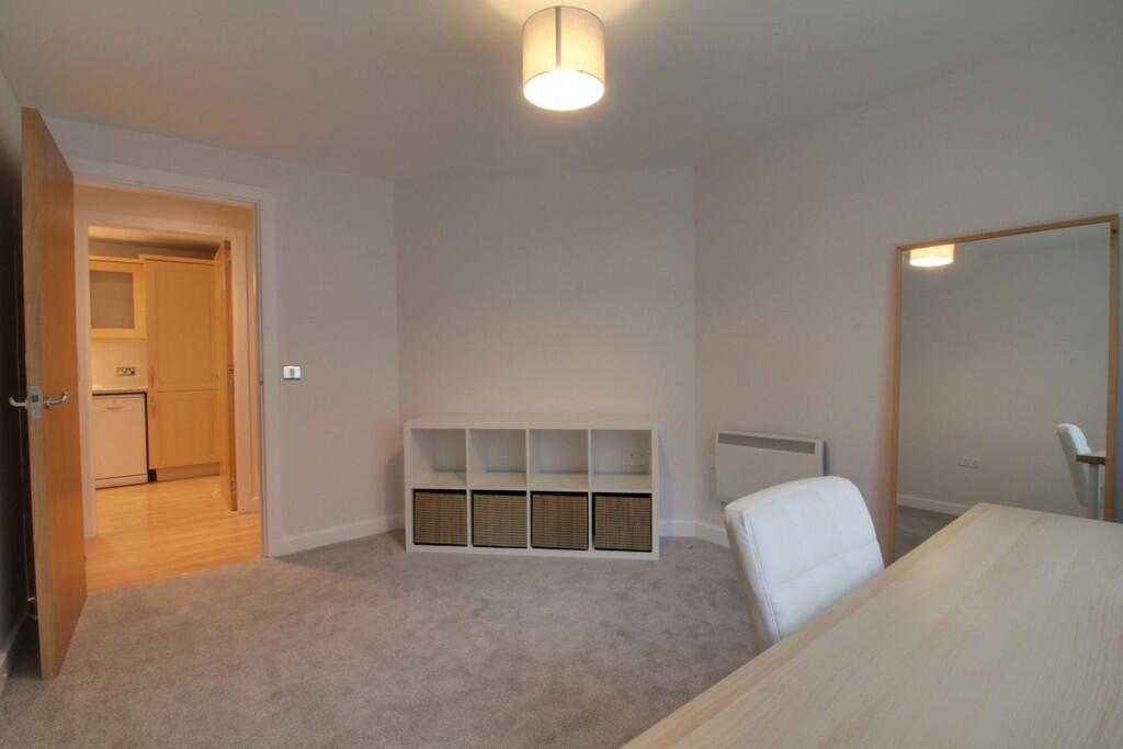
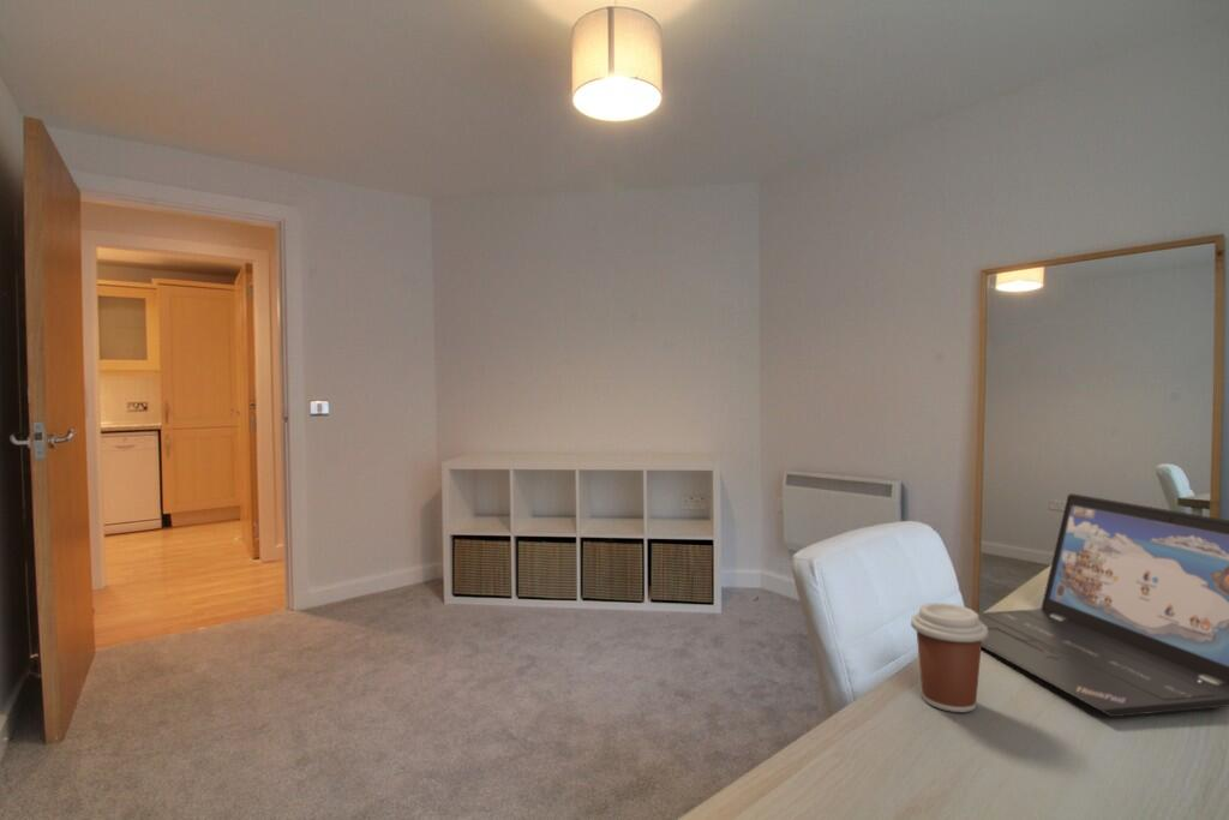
+ coffee cup (948, 656)
+ laptop (1083, 583)
